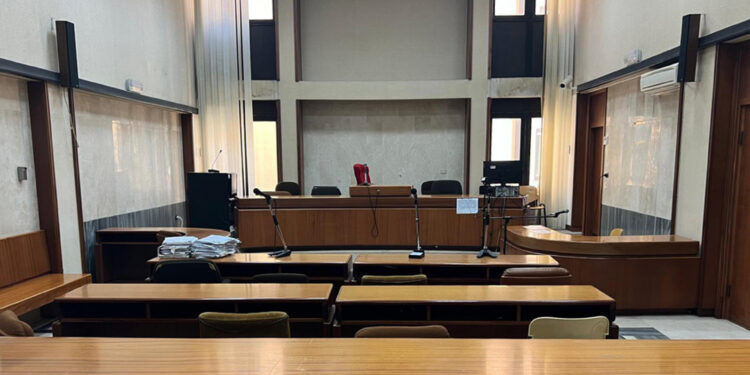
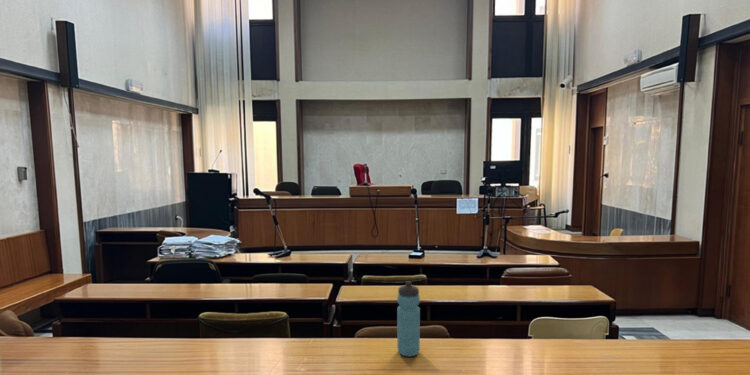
+ water bottle (408, 317)
